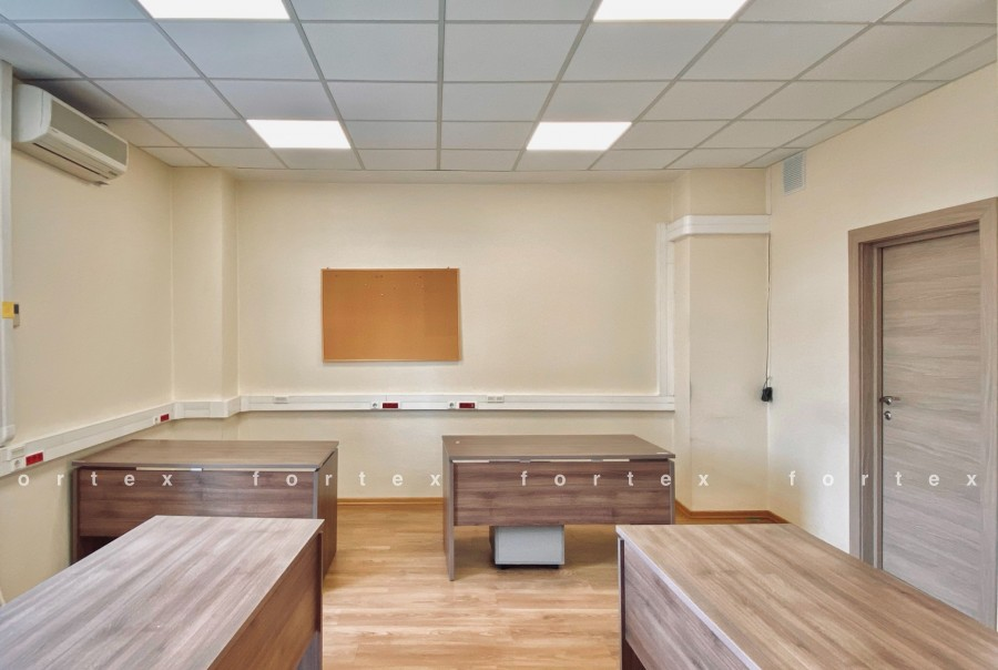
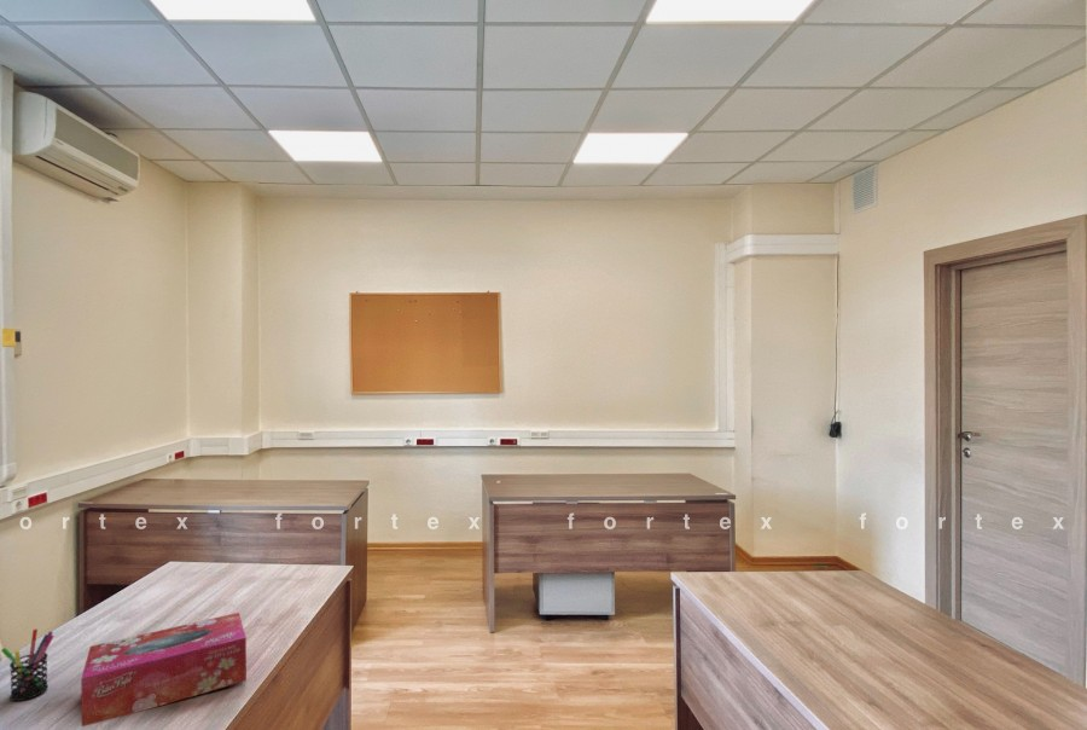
+ tissue box (169, 664)
+ pen holder (25, 662)
